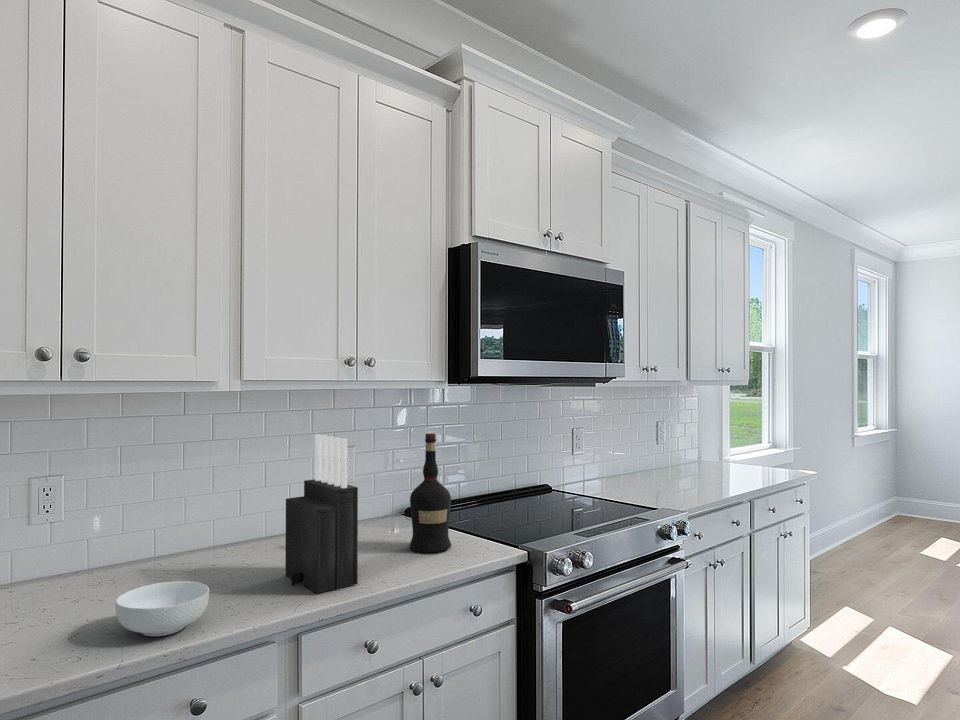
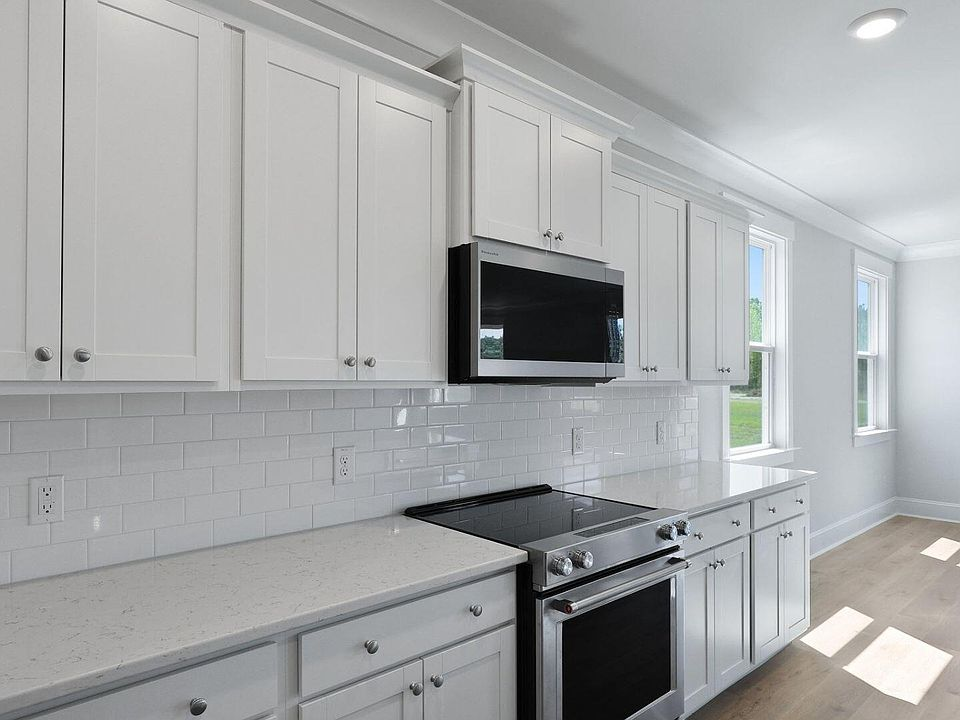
- cereal bowl (163, 611)
- liquor (430, 490)
- knife block (316, 509)
